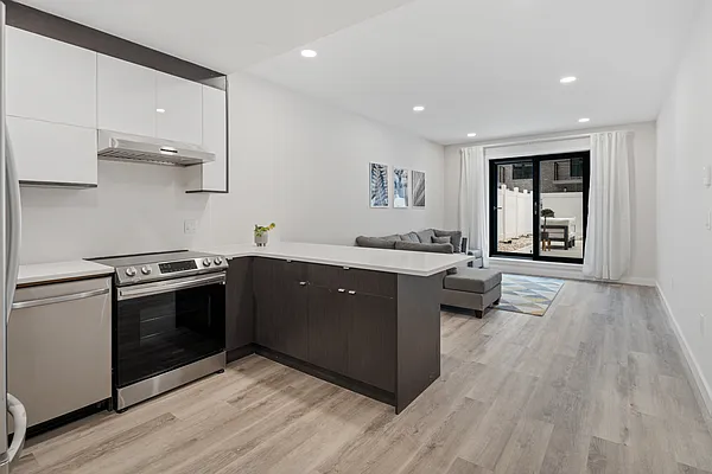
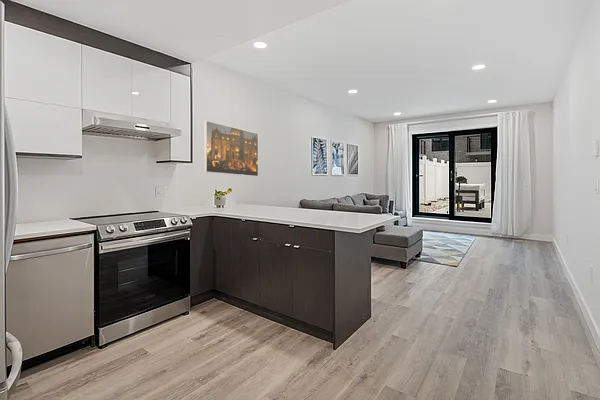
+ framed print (233, 151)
